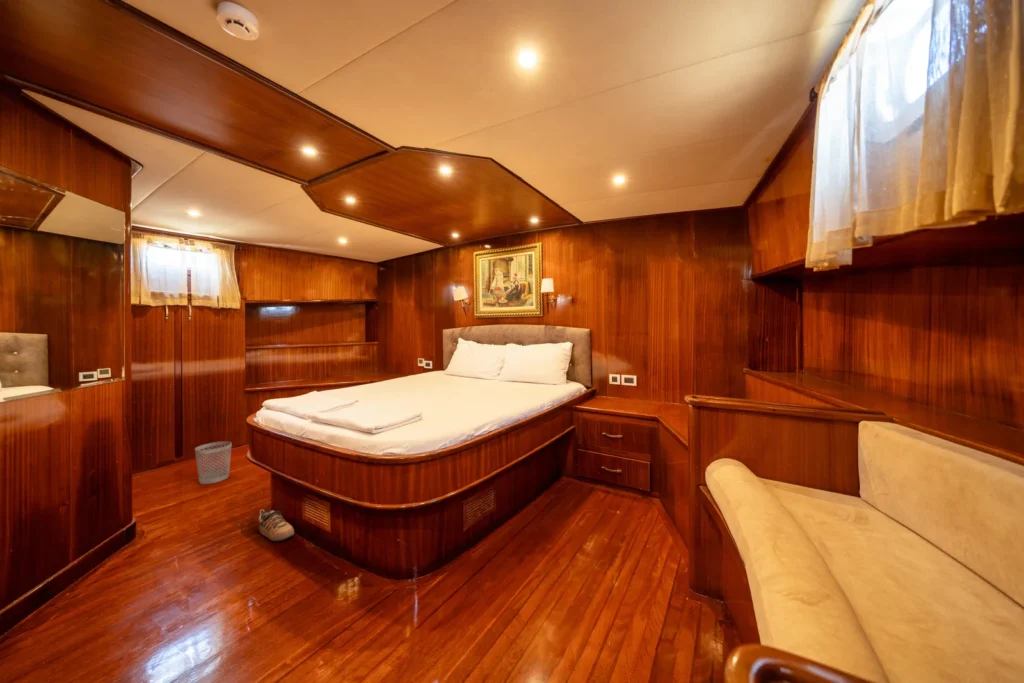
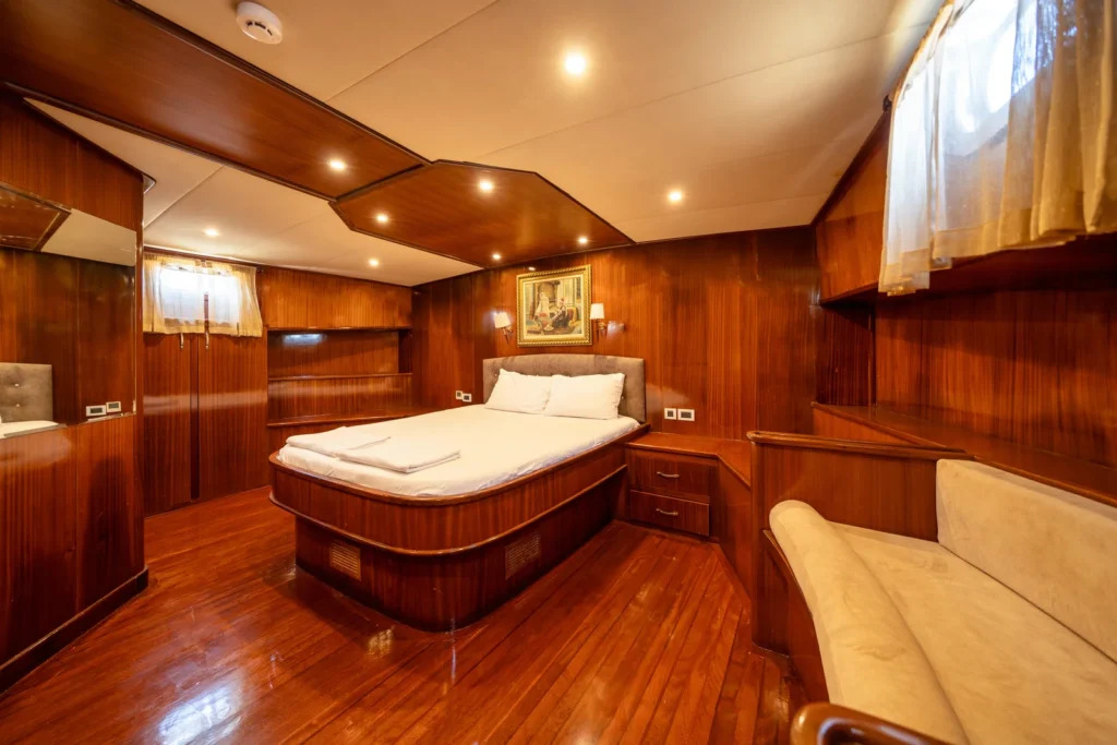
- shoe (274, 522)
- wastebasket (214, 462)
